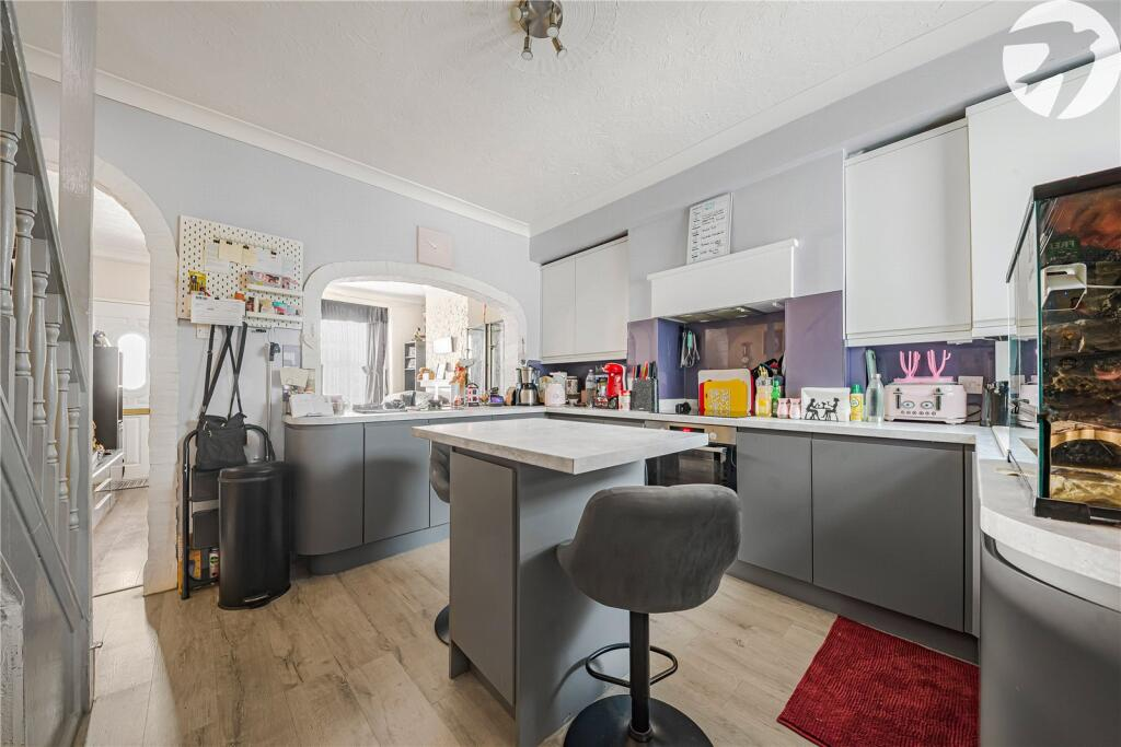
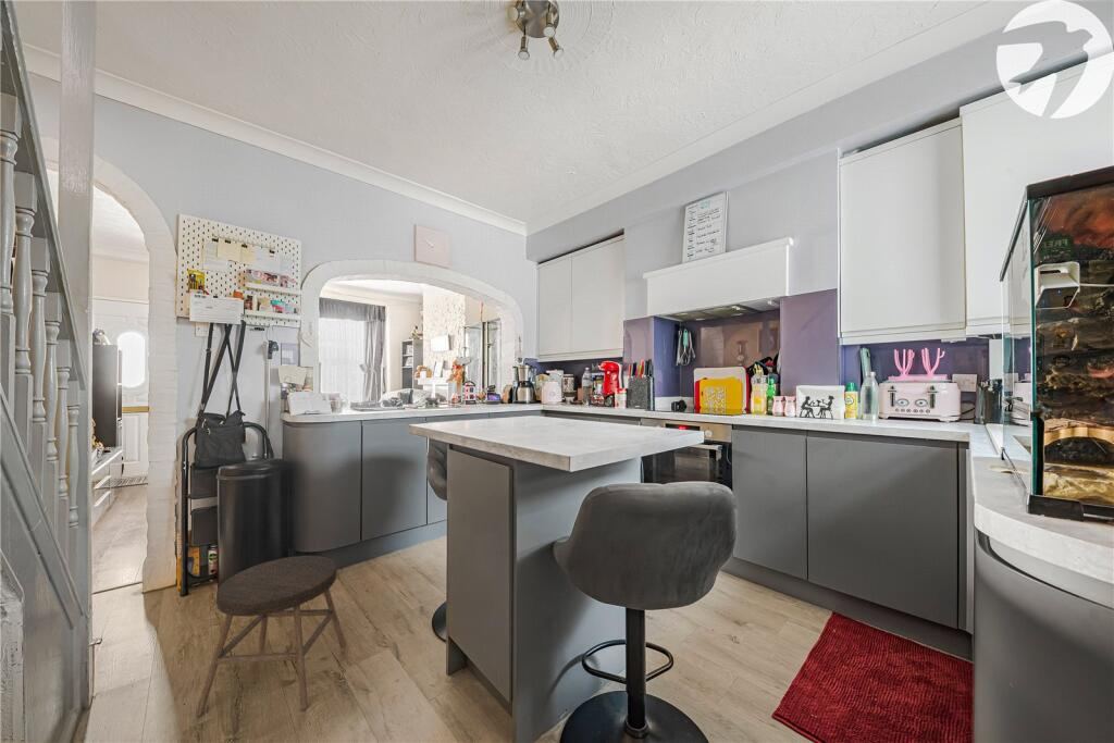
+ stool (280, 616)
